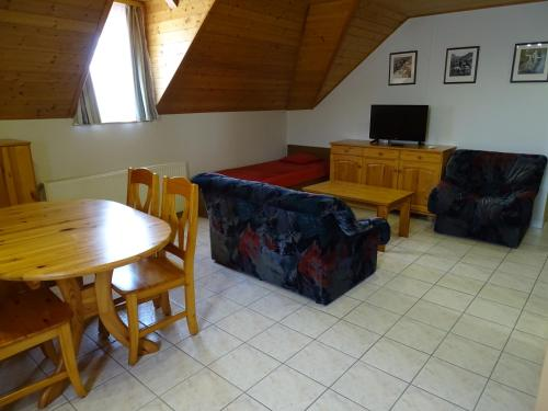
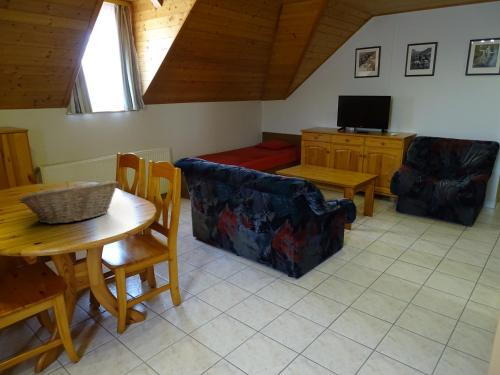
+ fruit basket (72, 198)
